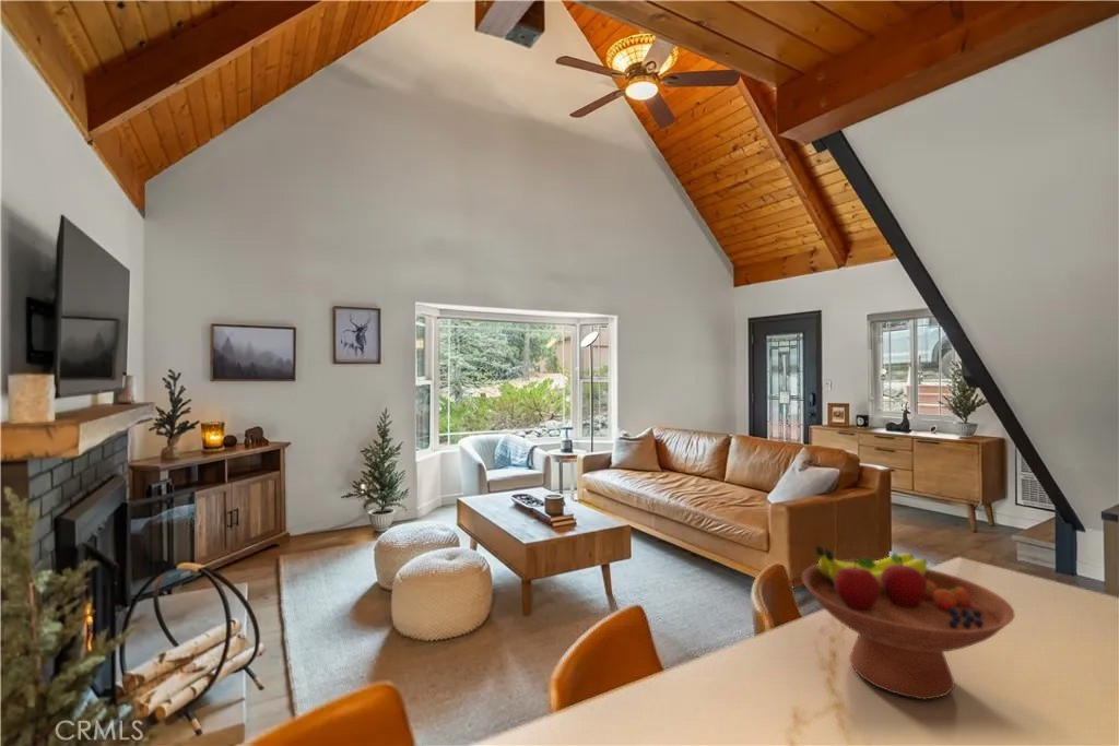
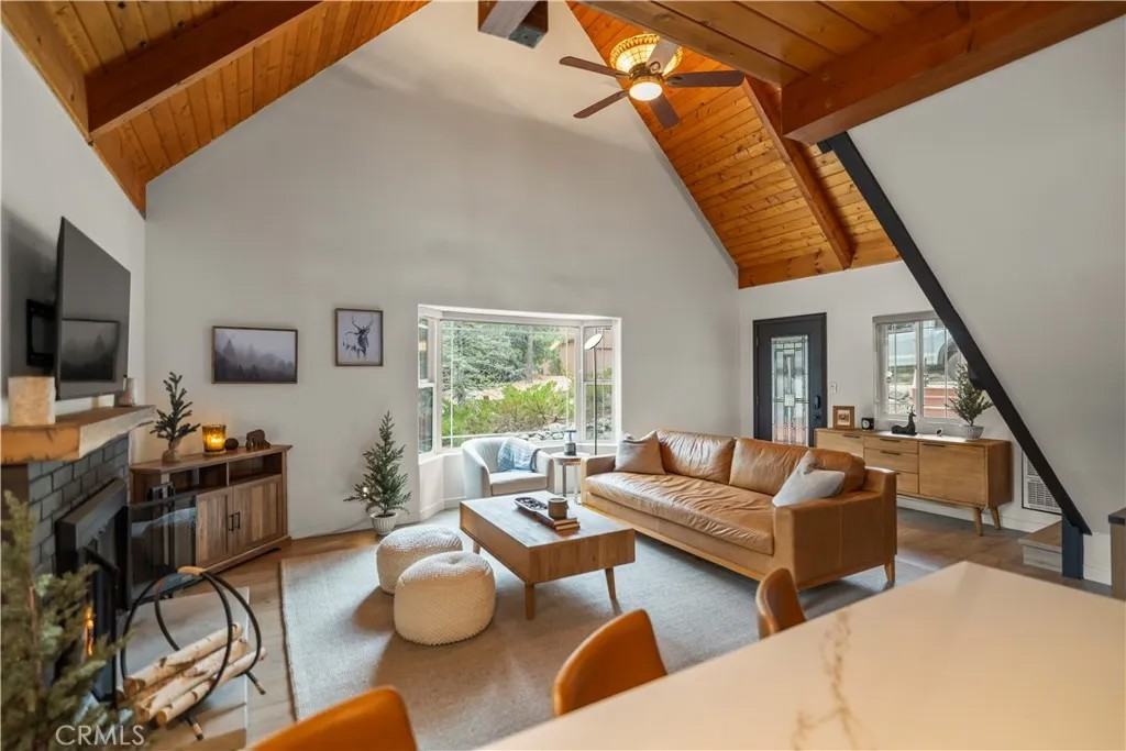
- fruit bowl (898, 615)
